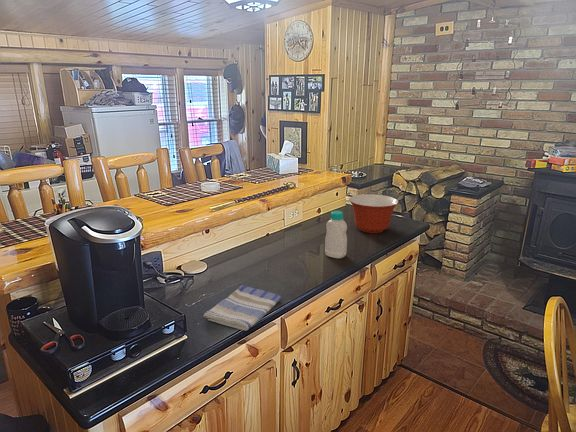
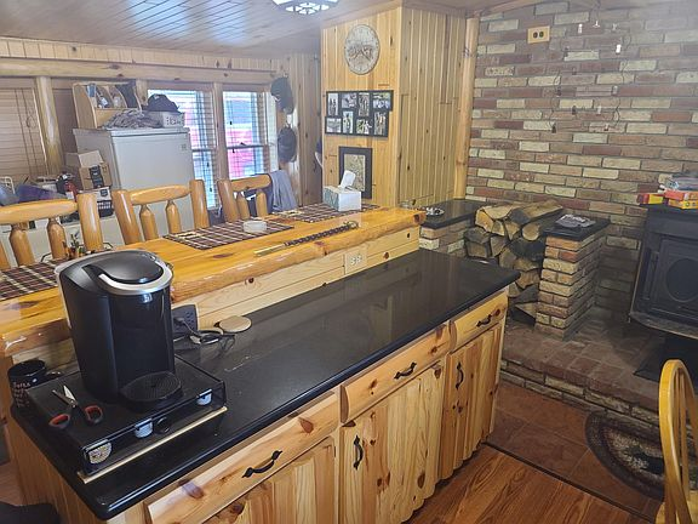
- mixing bowl (372, 214)
- dish towel (244, 305)
- bottle (336, 234)
